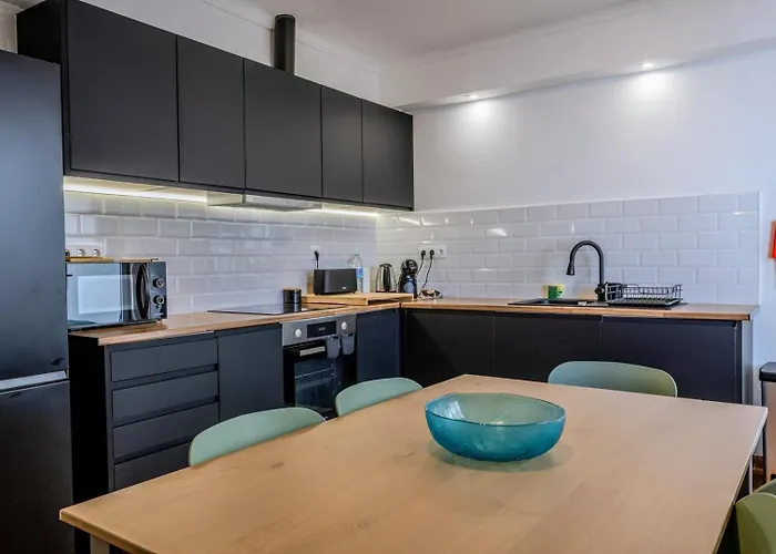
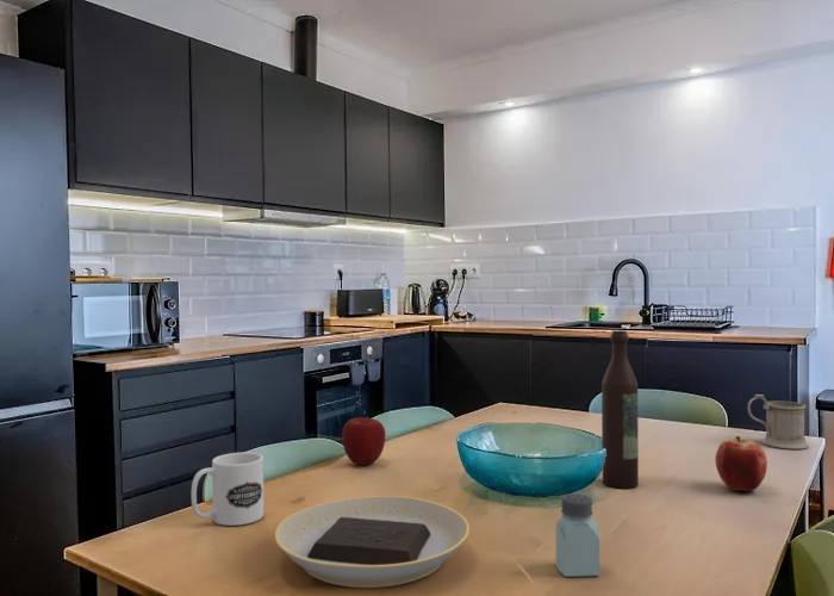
+ apple (741, 462)
+ wine bottle (620, 406)
+ mug (776, 418)
+ plate (373, 540)
+ mug (228, 489)
+ saltshaker (577, 534)
+ apple (363, 440)
